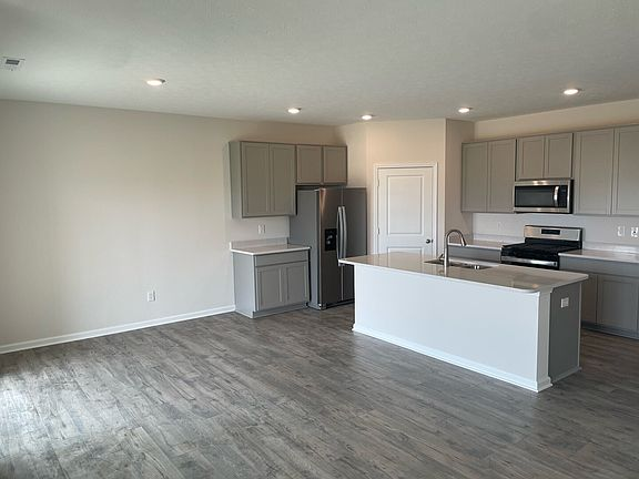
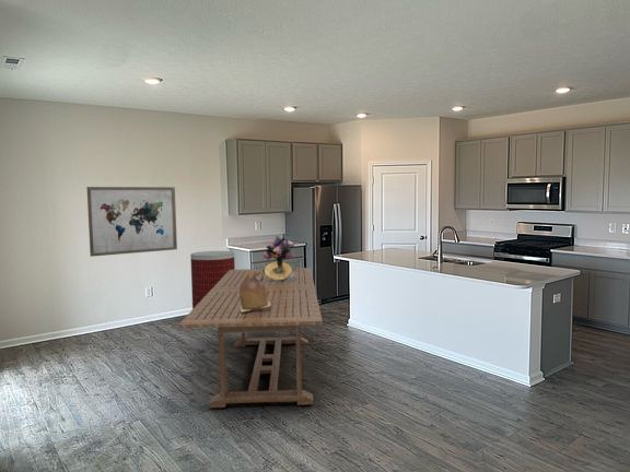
+ ceramic jug (254, 291)
+ wall art (135, 220)
+ dining table (264, 329)
+ trash can (213, 284)
+ bouquet (278, 257)
